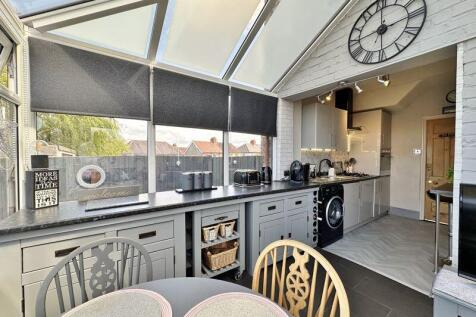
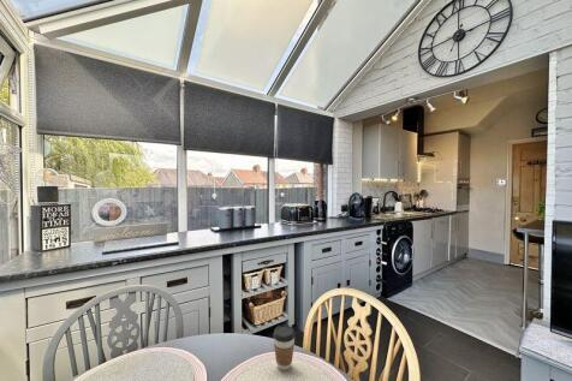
+ coffee cup (284, 347)
